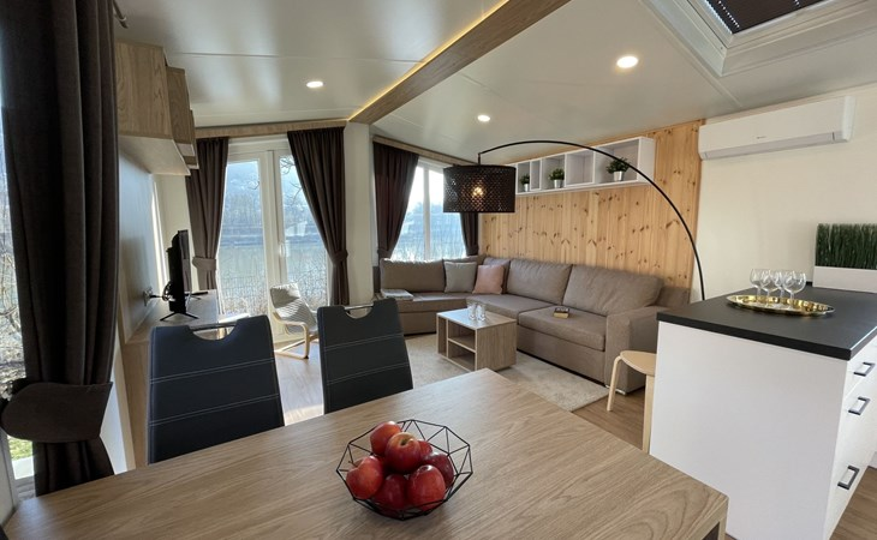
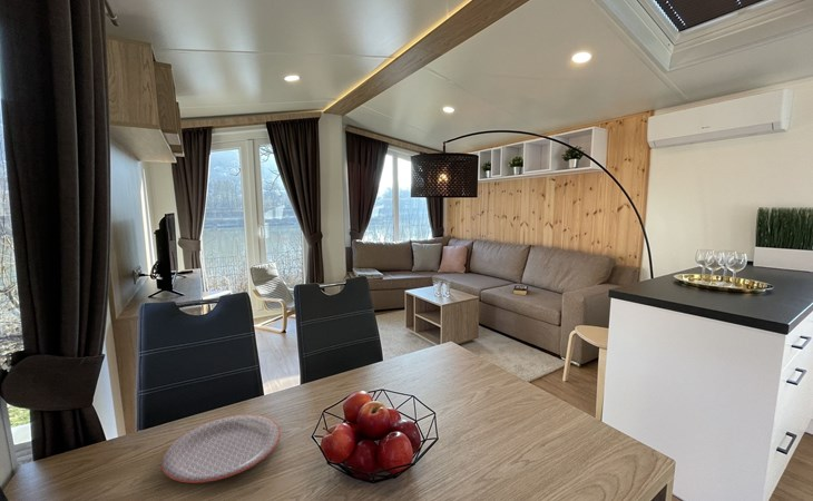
+ plate (225, 446)
